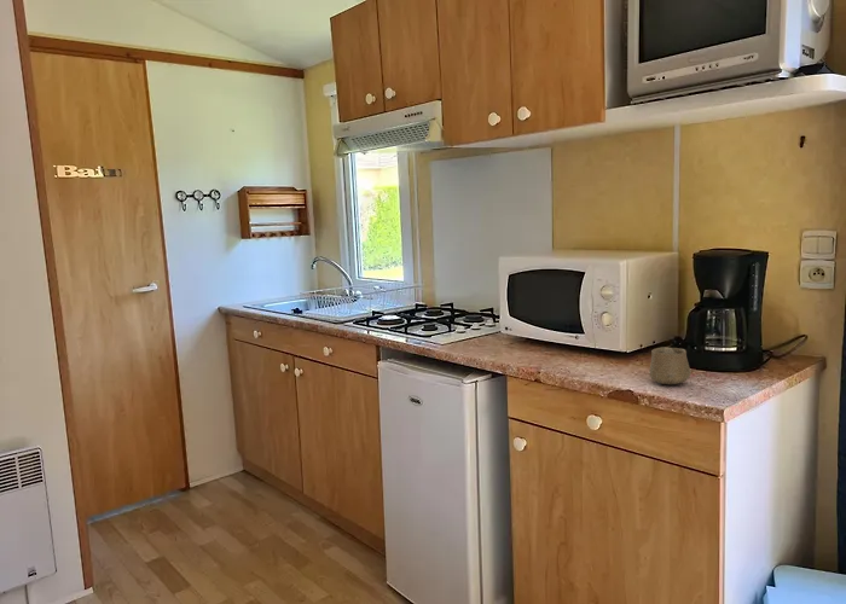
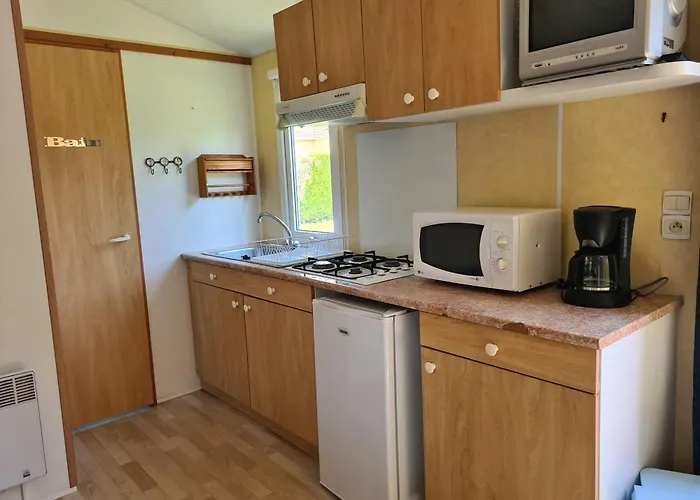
- cup (668, 366)
